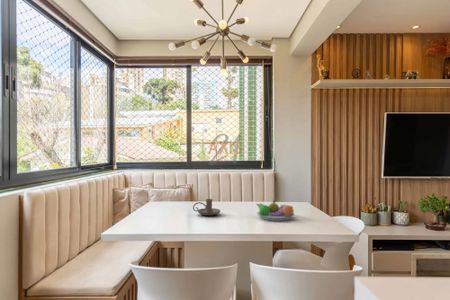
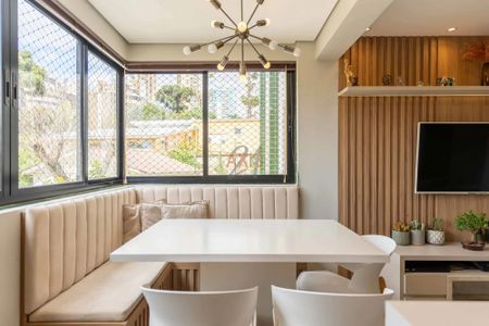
- fruit bowl (274, 209)
- candle holder (206, 206)
